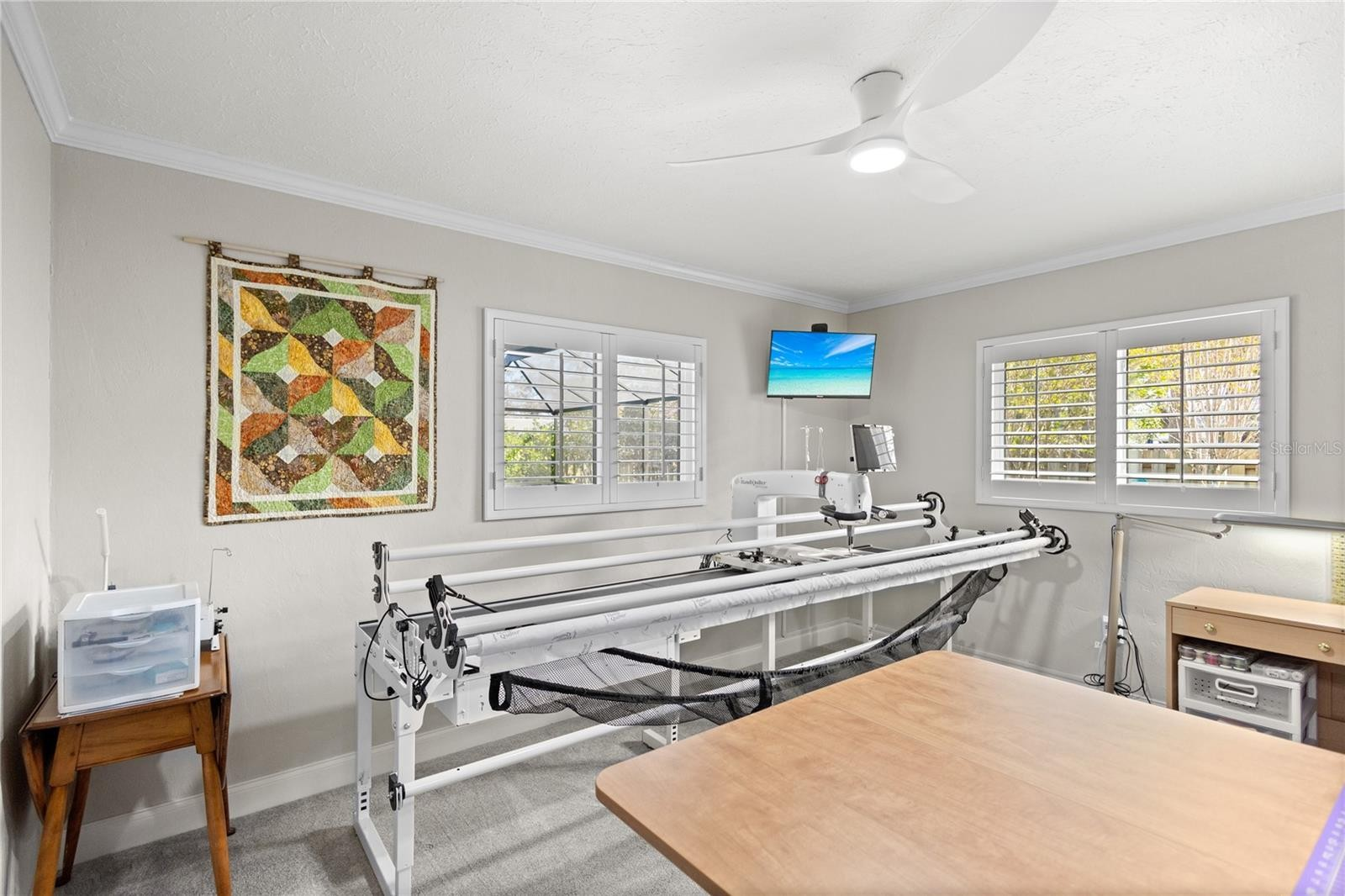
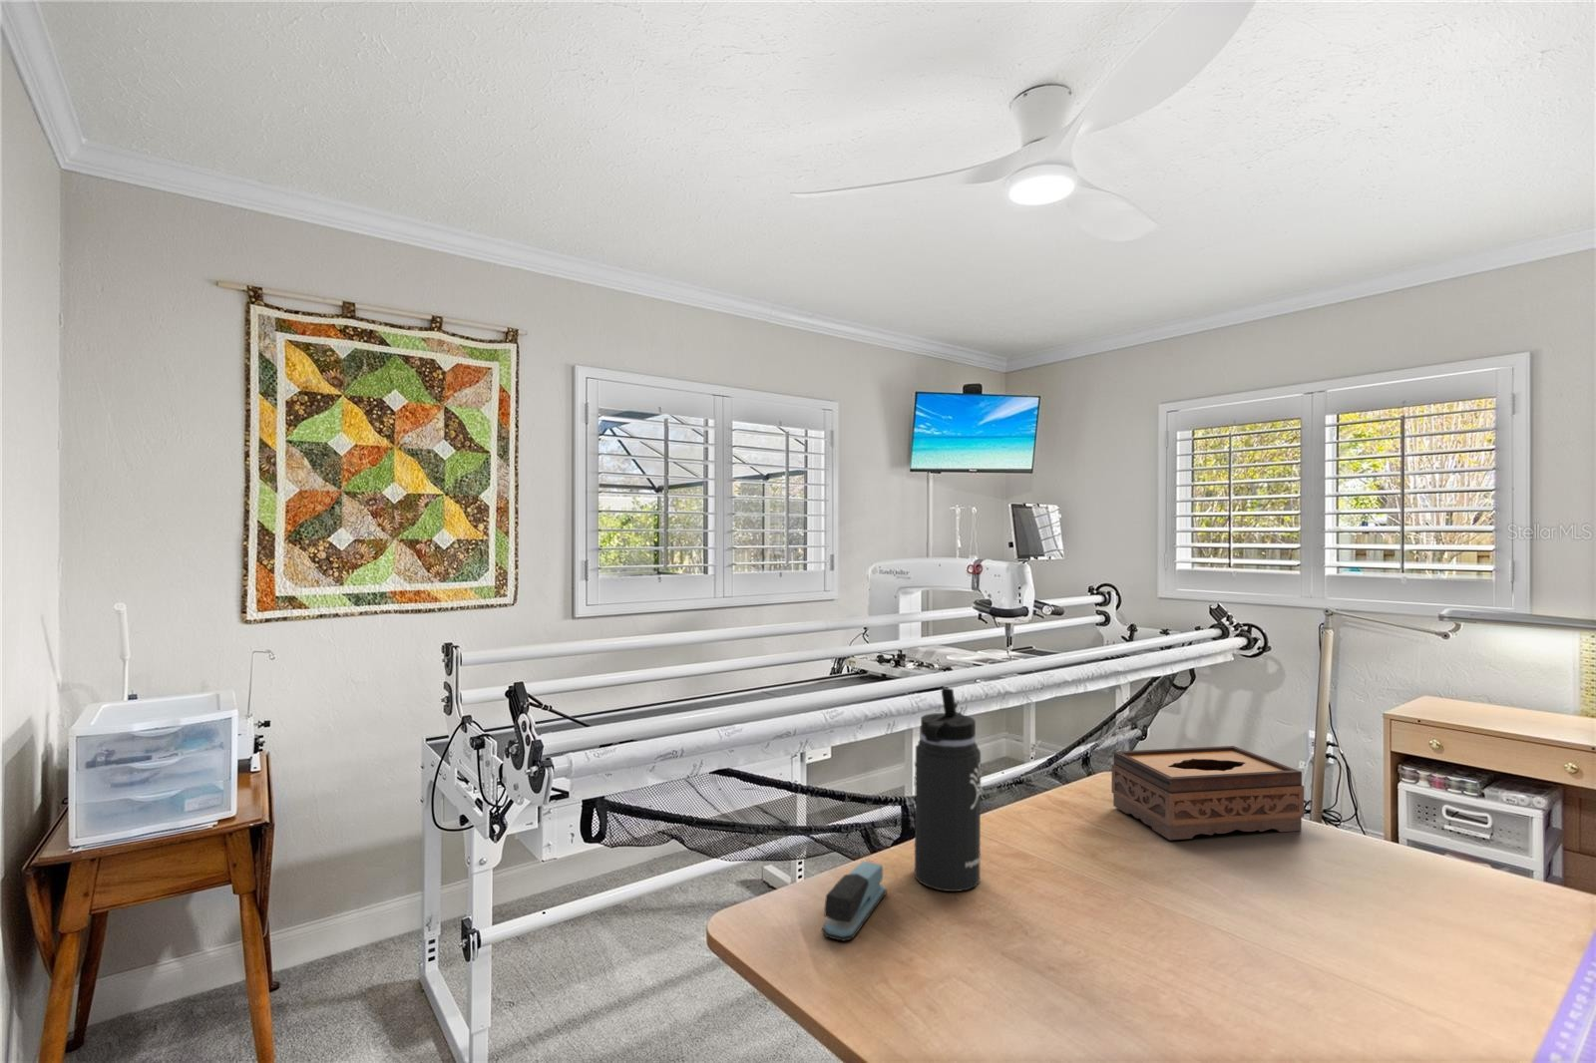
+ tissue box (1203, 789)
+ stapler (854, 893)
+ thermos bottle (945, 784)
